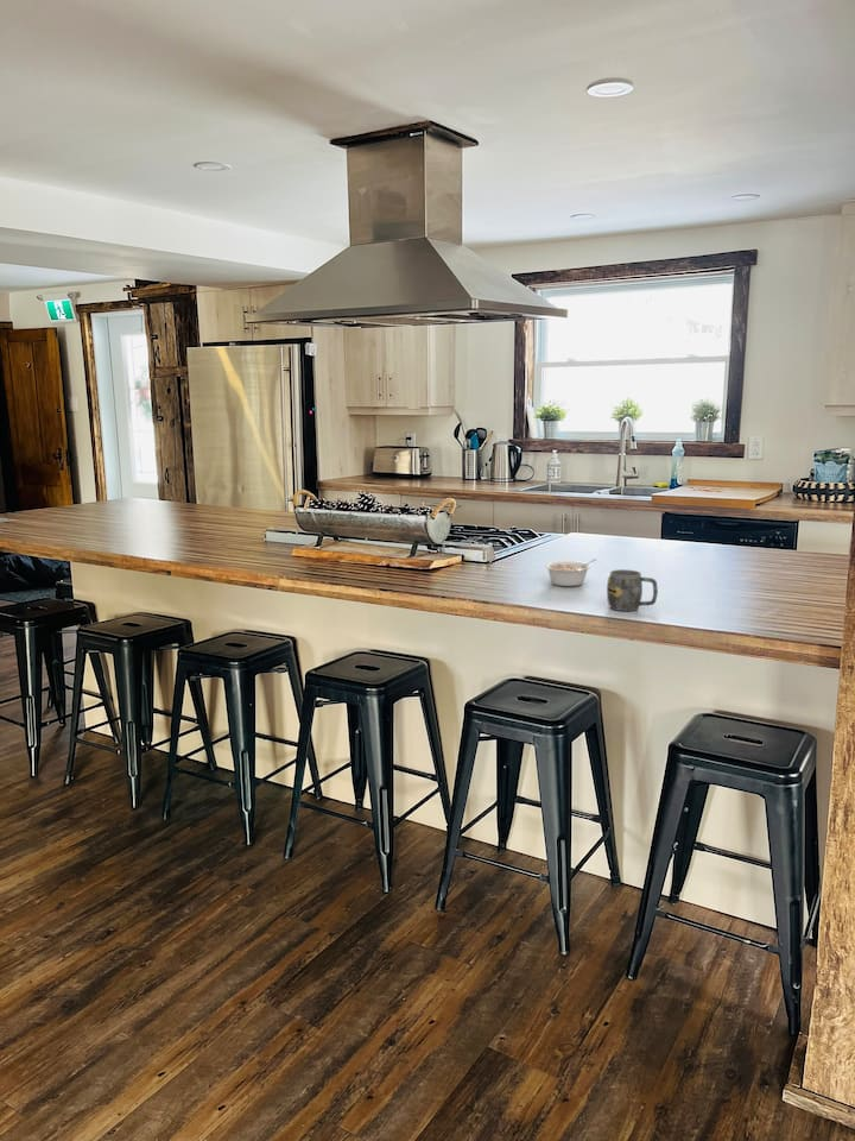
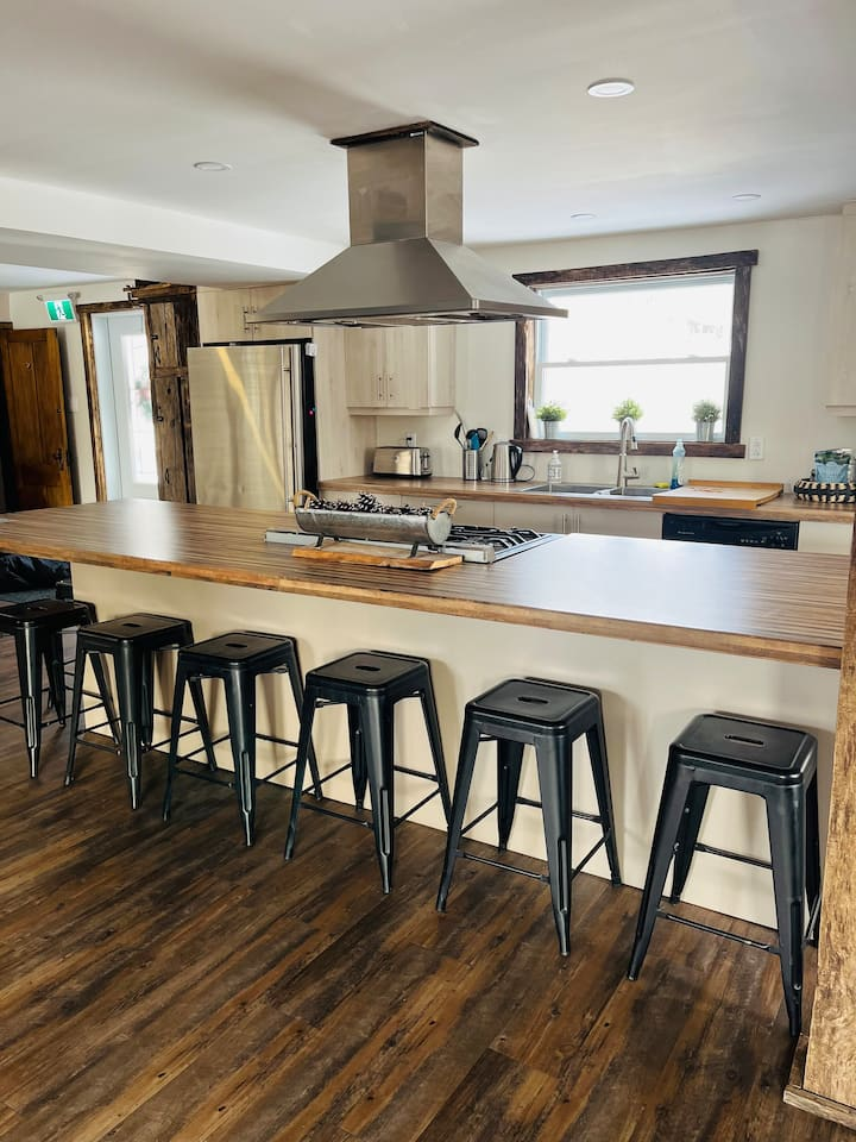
- legume (568, 572)
- mug (632, 591)
